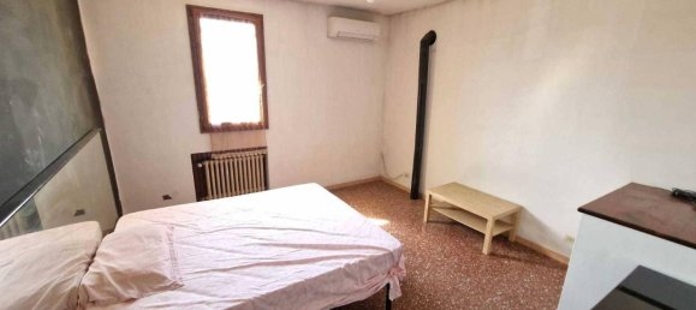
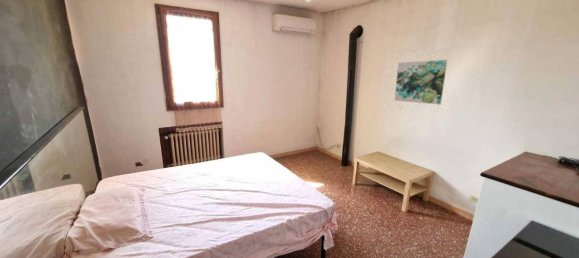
+ wall art (418, 82)
